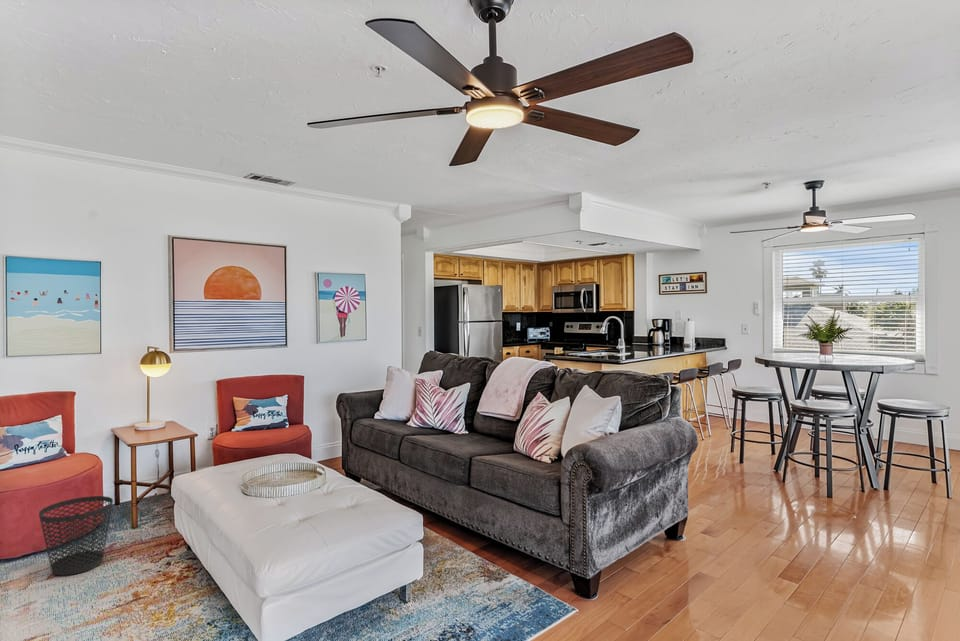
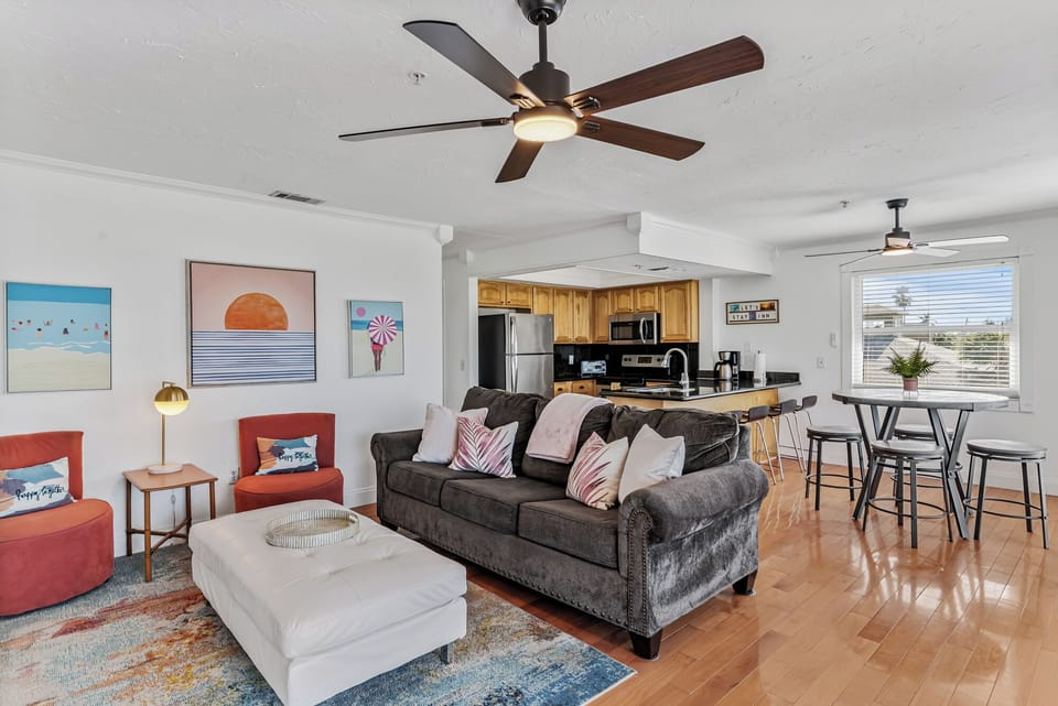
- wastebasket (77, 536)
